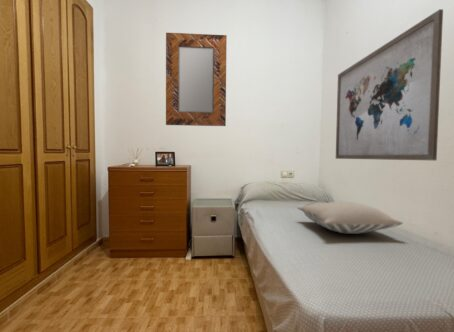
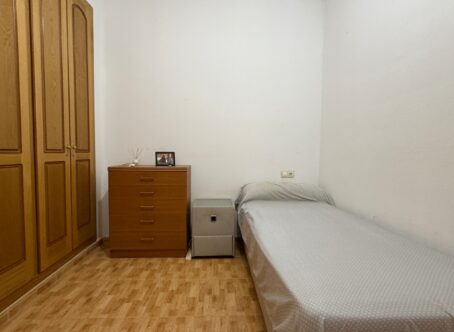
- pillow (342, 215)
- wall art (373, 105)
- home mirror (196, 80)
